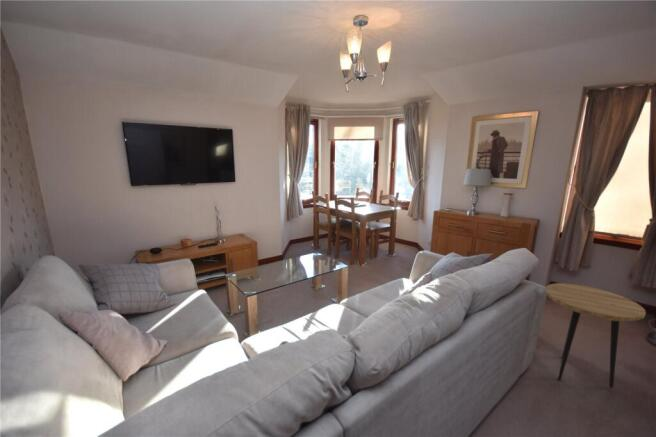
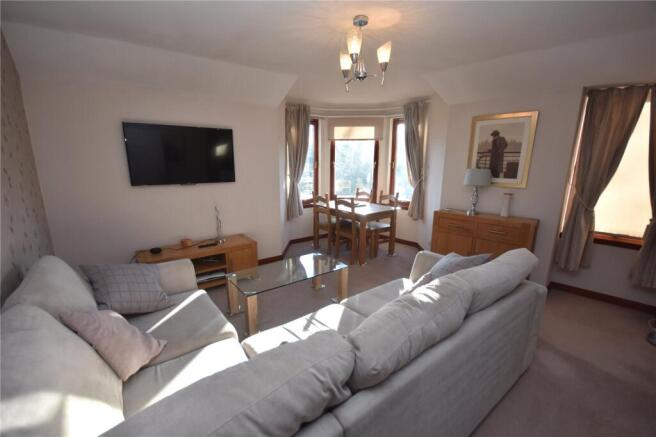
- side table (574, 333)
